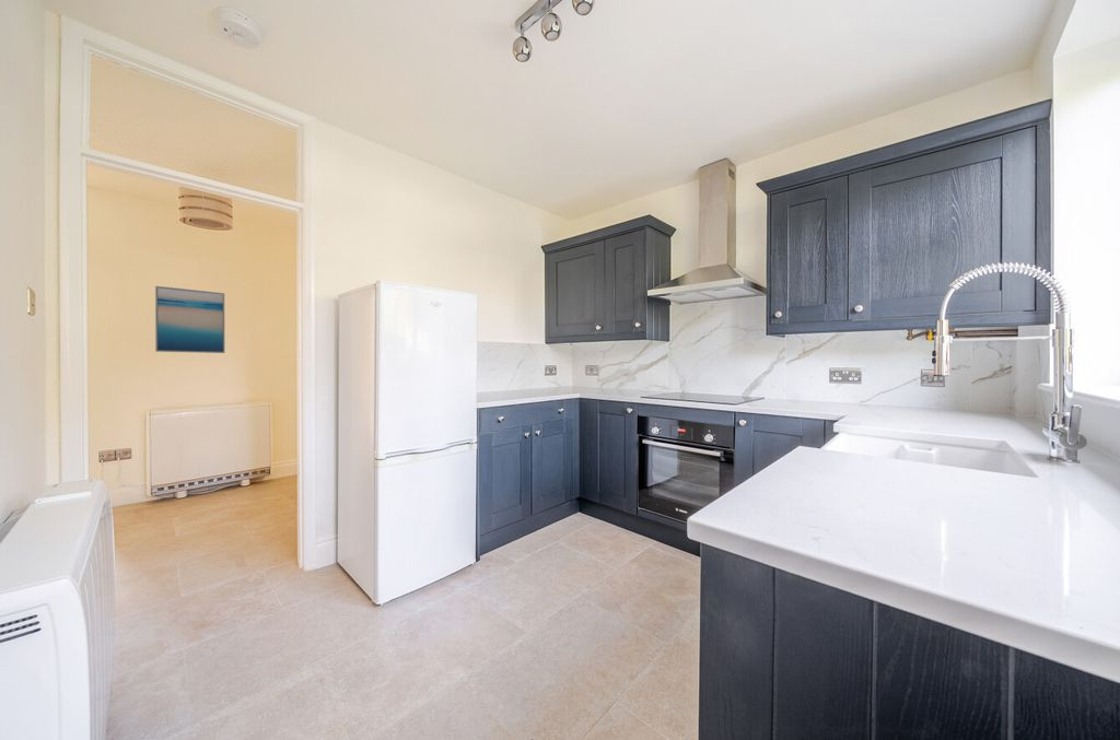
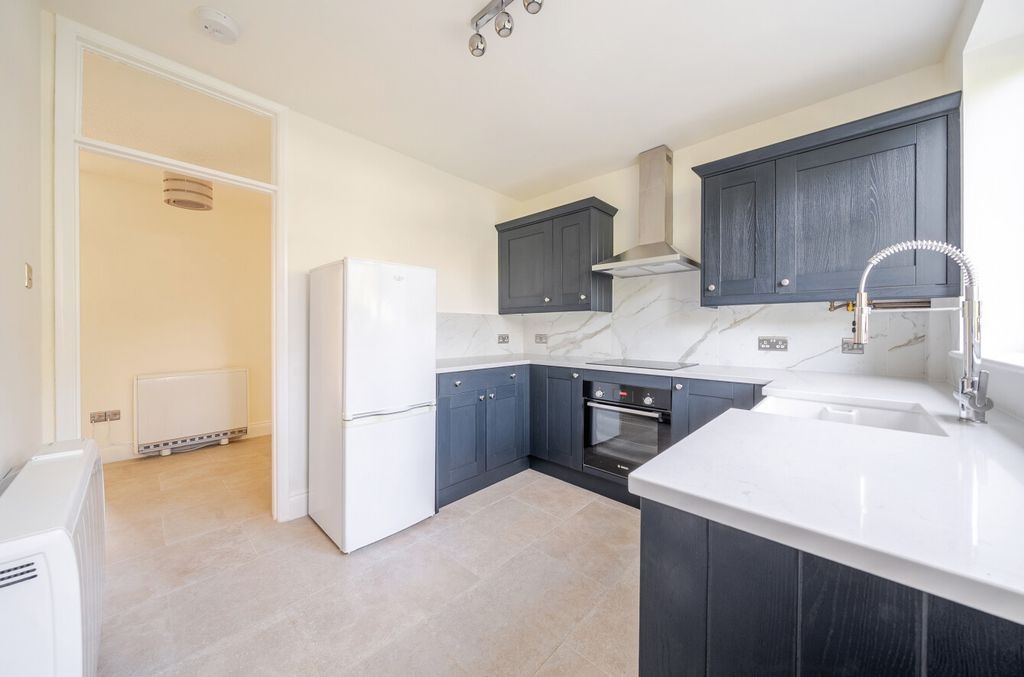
- wall art (191, 320)
